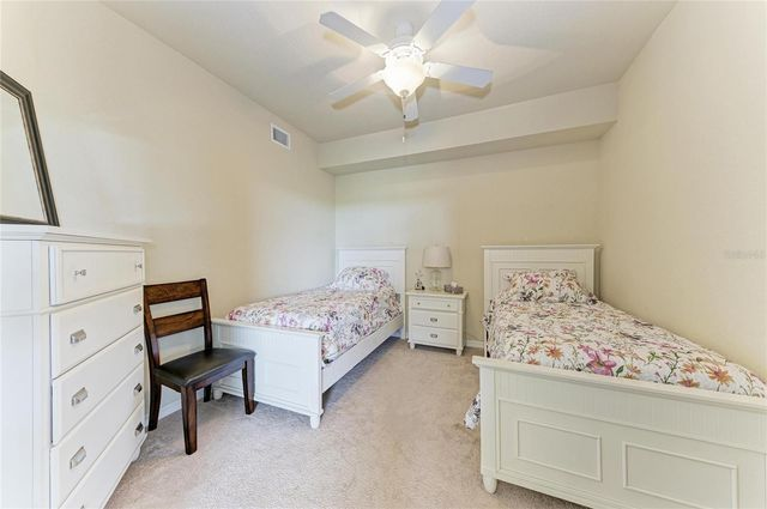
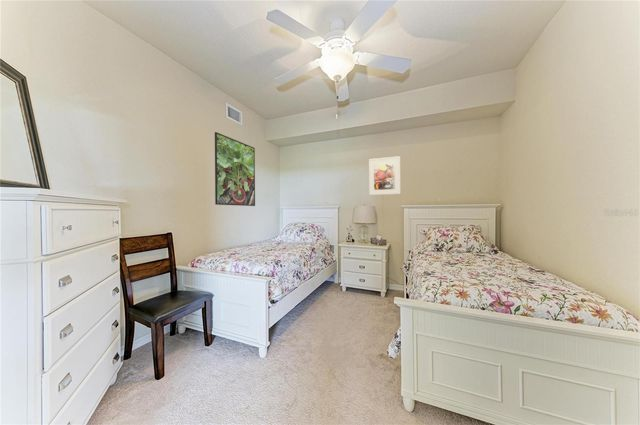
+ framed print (237, 173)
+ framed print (384, 176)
